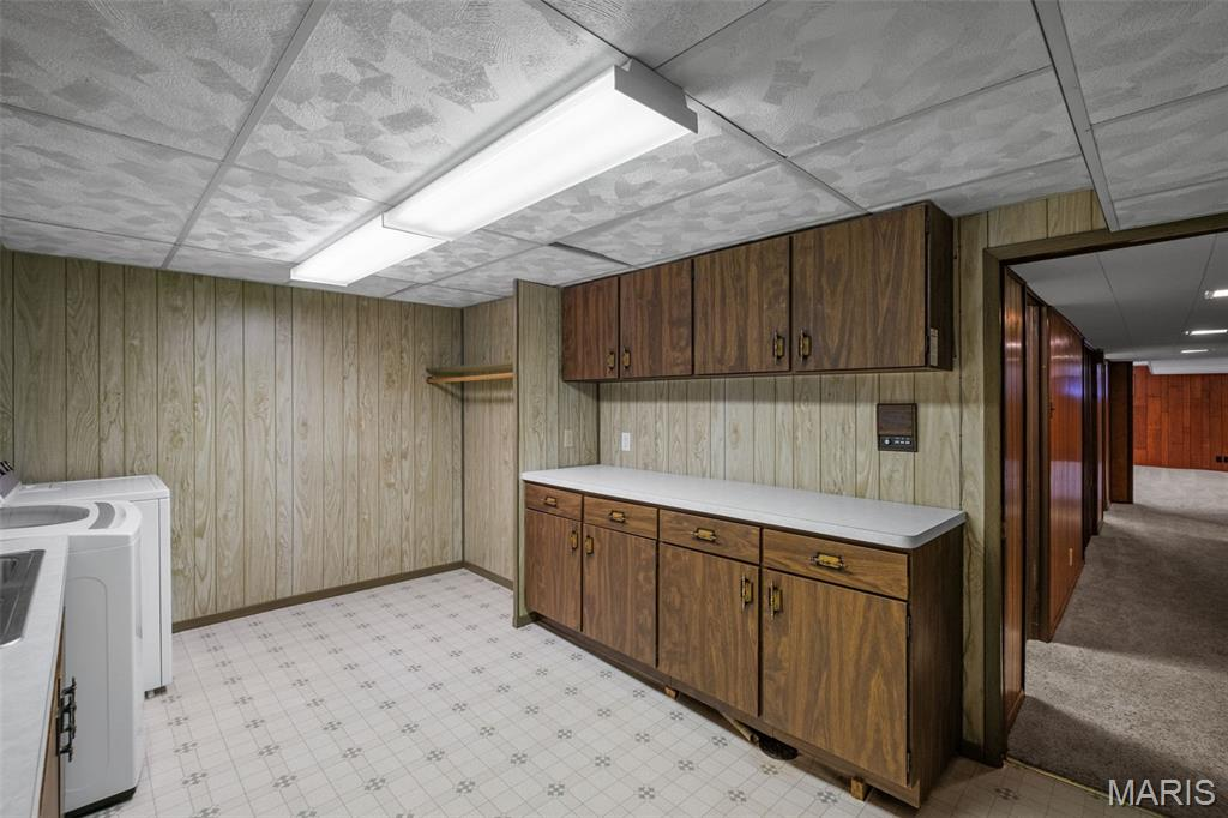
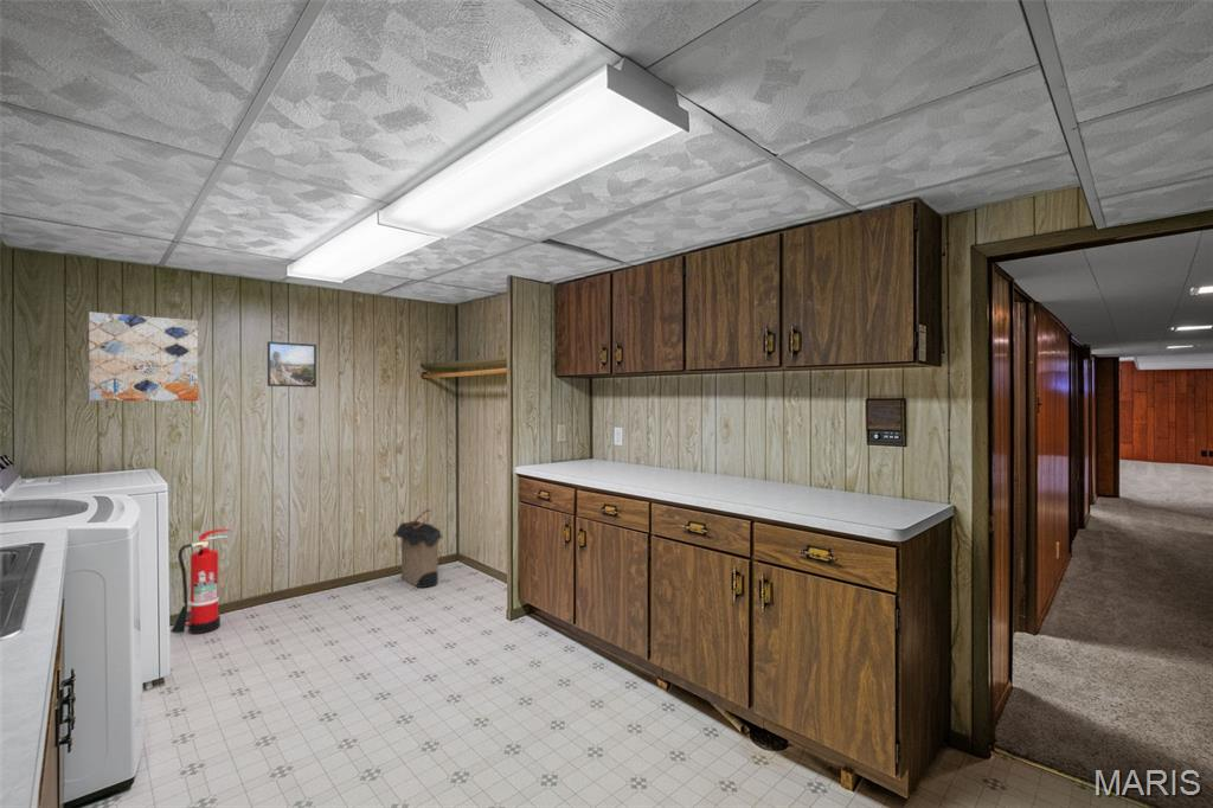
+ fire extinguisher (201, 581)
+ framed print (291, 365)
+ wall art (146, 358)
+ laundry hamper (417, 545)
